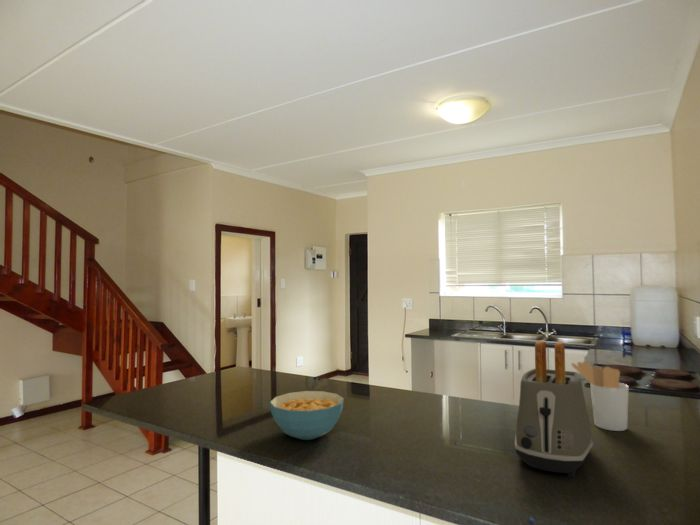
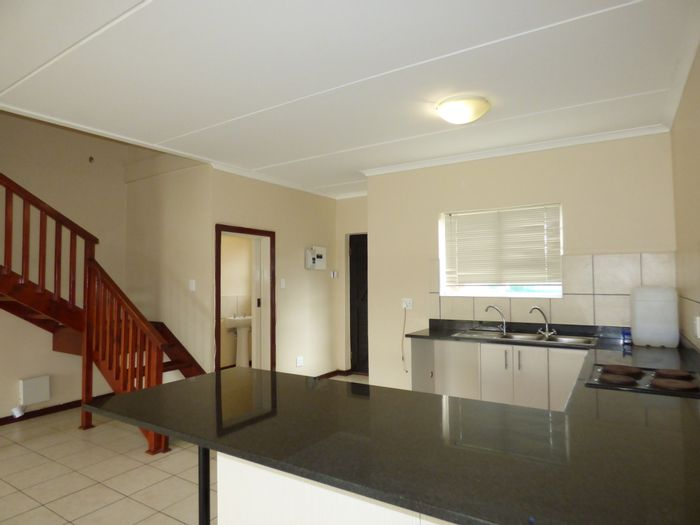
- utensil holder (600, 393)
- cereal bowl (307, 418)
- toaster (551, 398)
